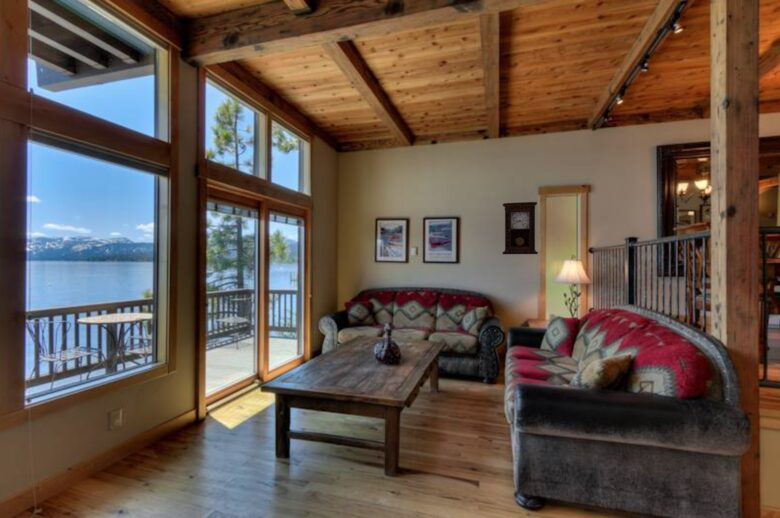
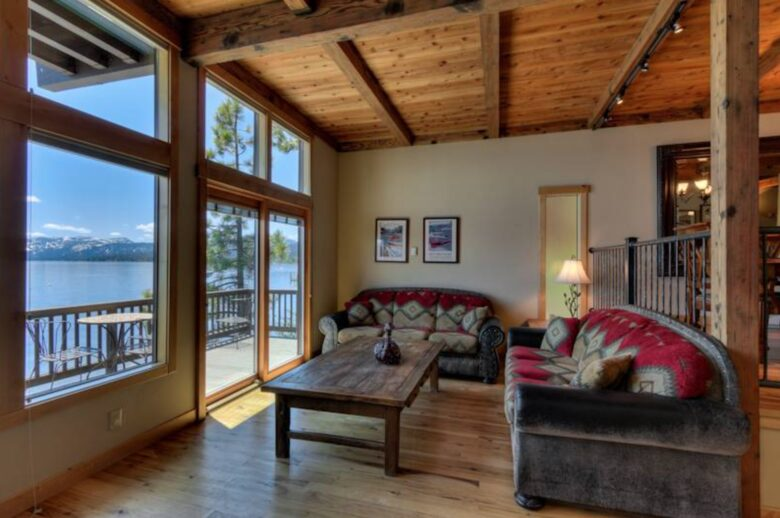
- pendulum clock (519, 228)
